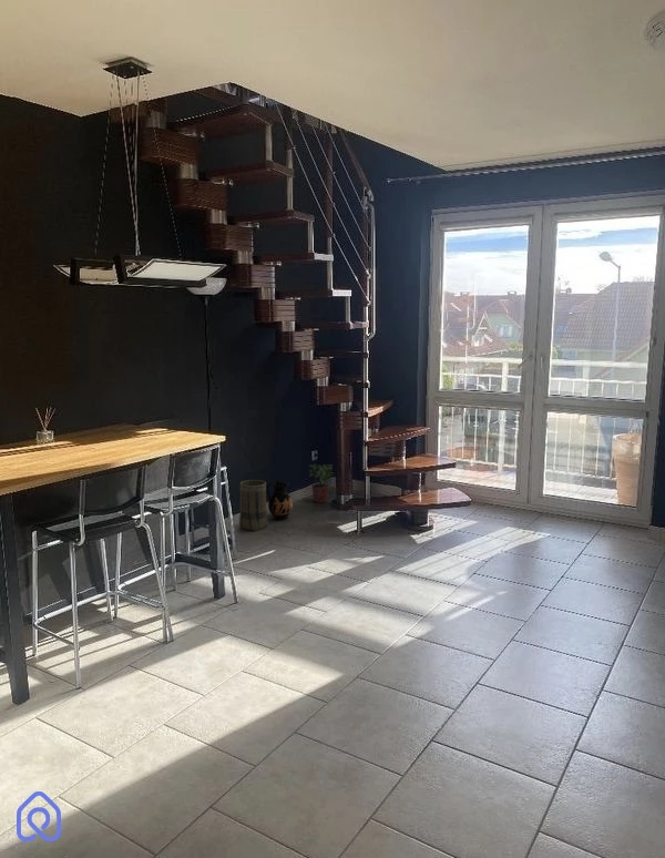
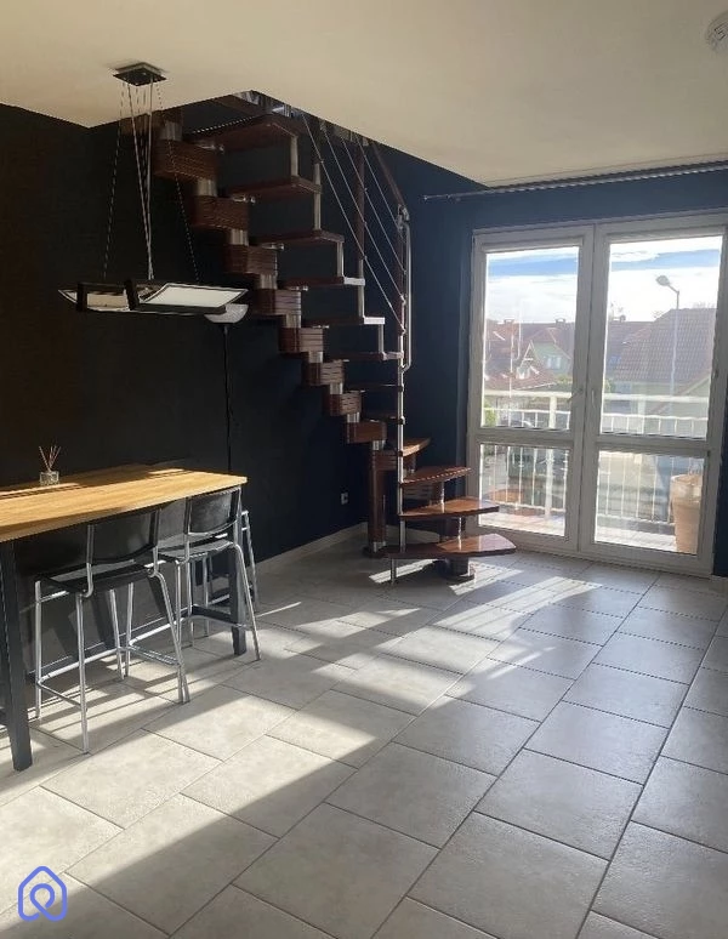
- ceramic jug (279, 500)
- basket (253, 504)
- potted plant (319, 481)
